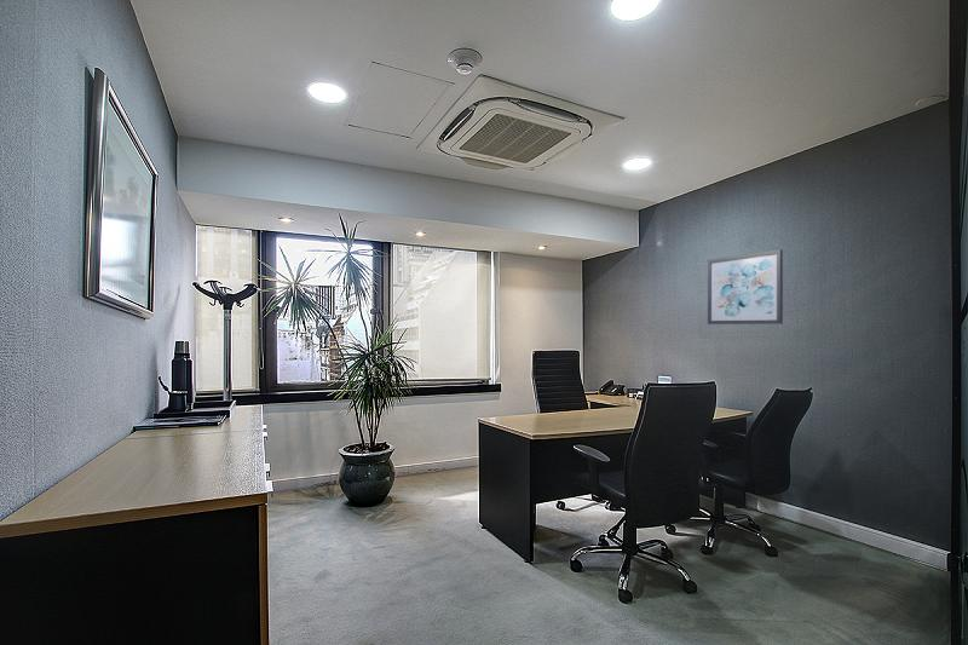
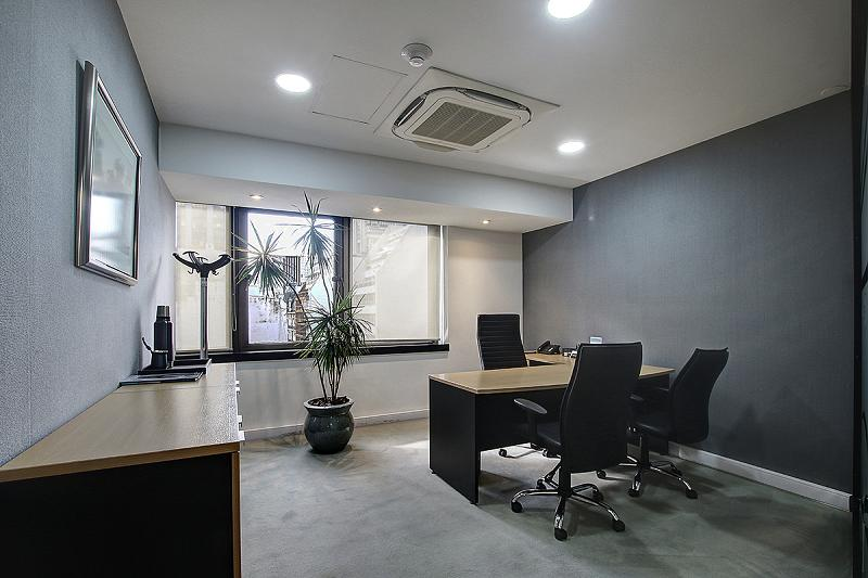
- wall art (742, 289)
